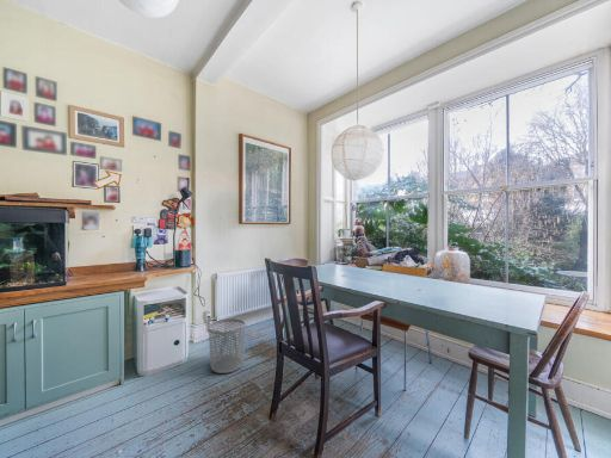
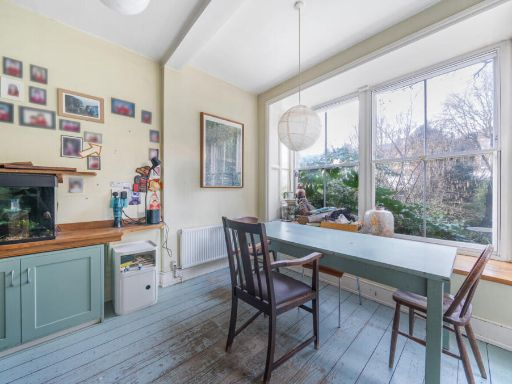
- waste bin (227, 345)
